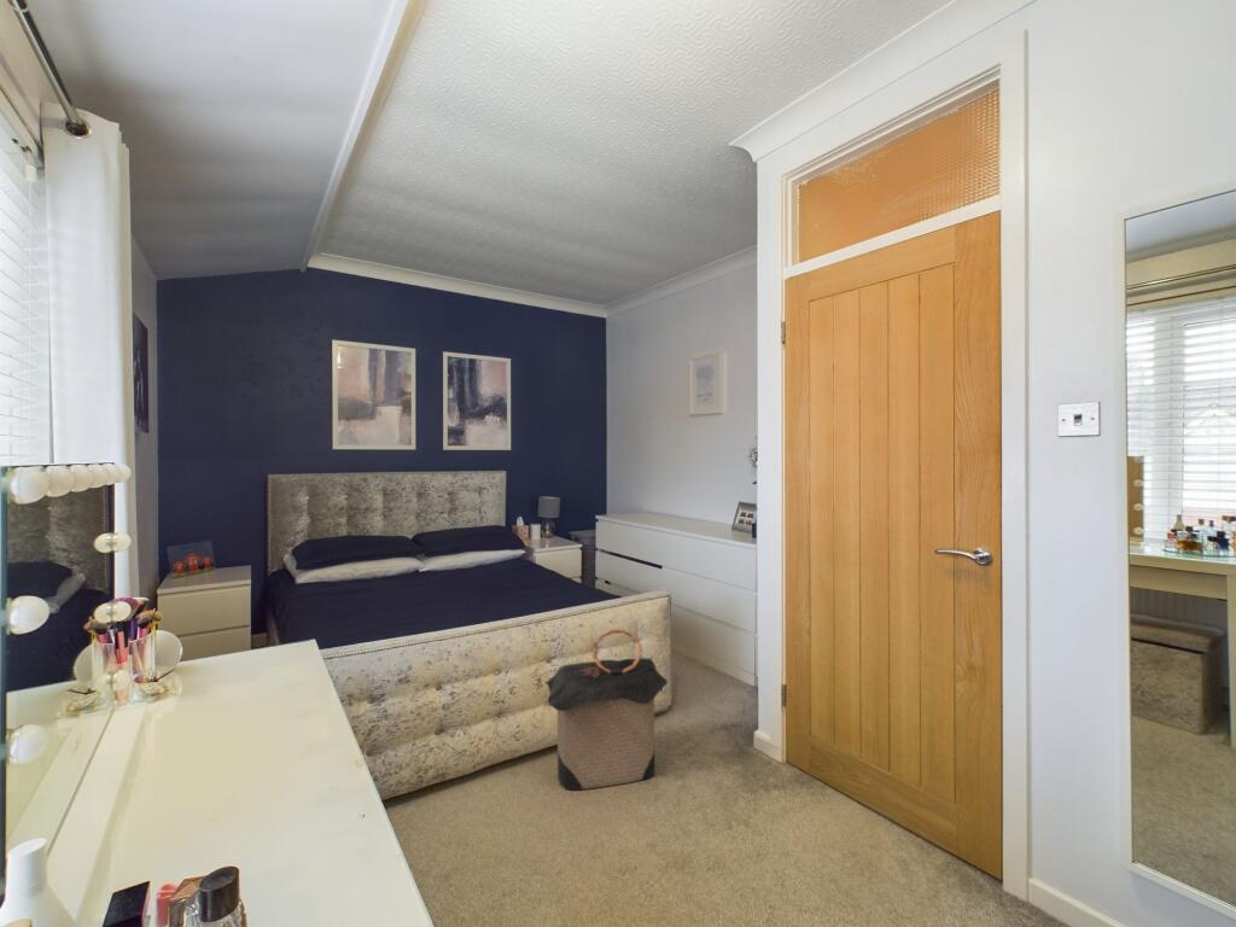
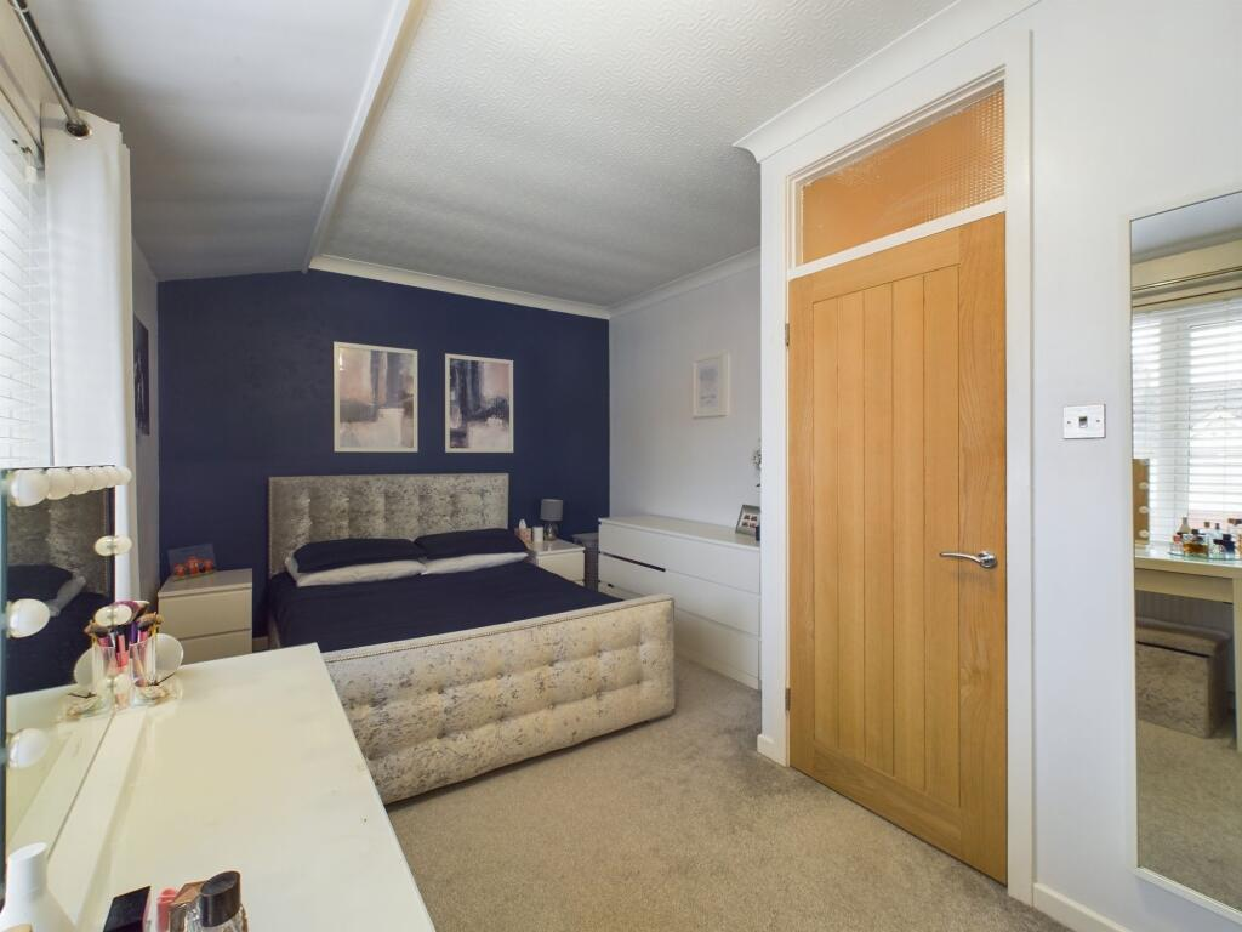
- laundry hamper (605, 705)
